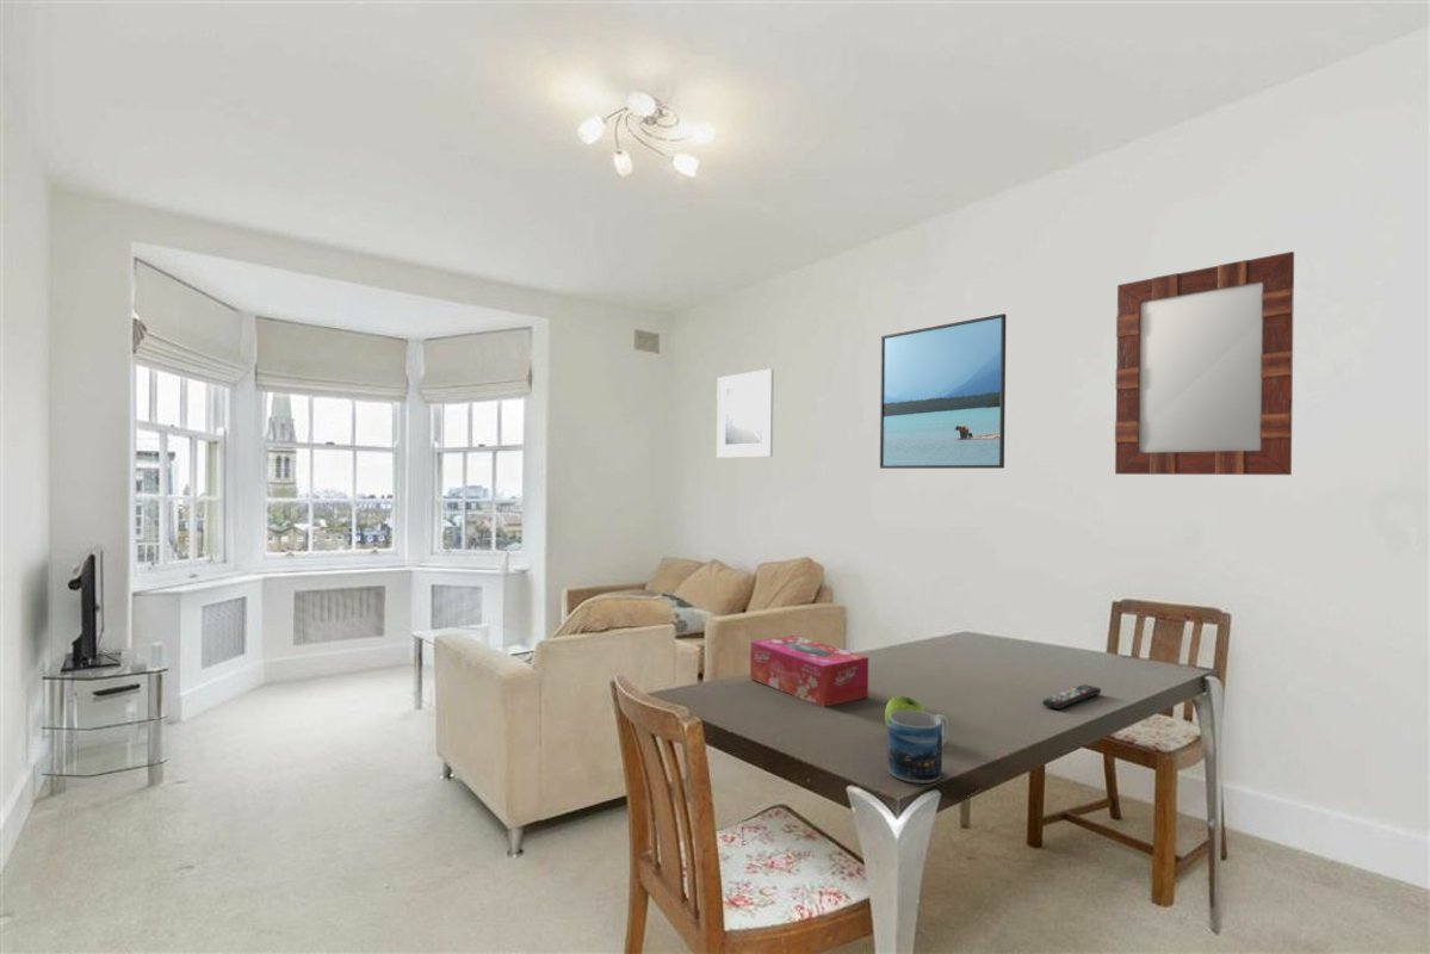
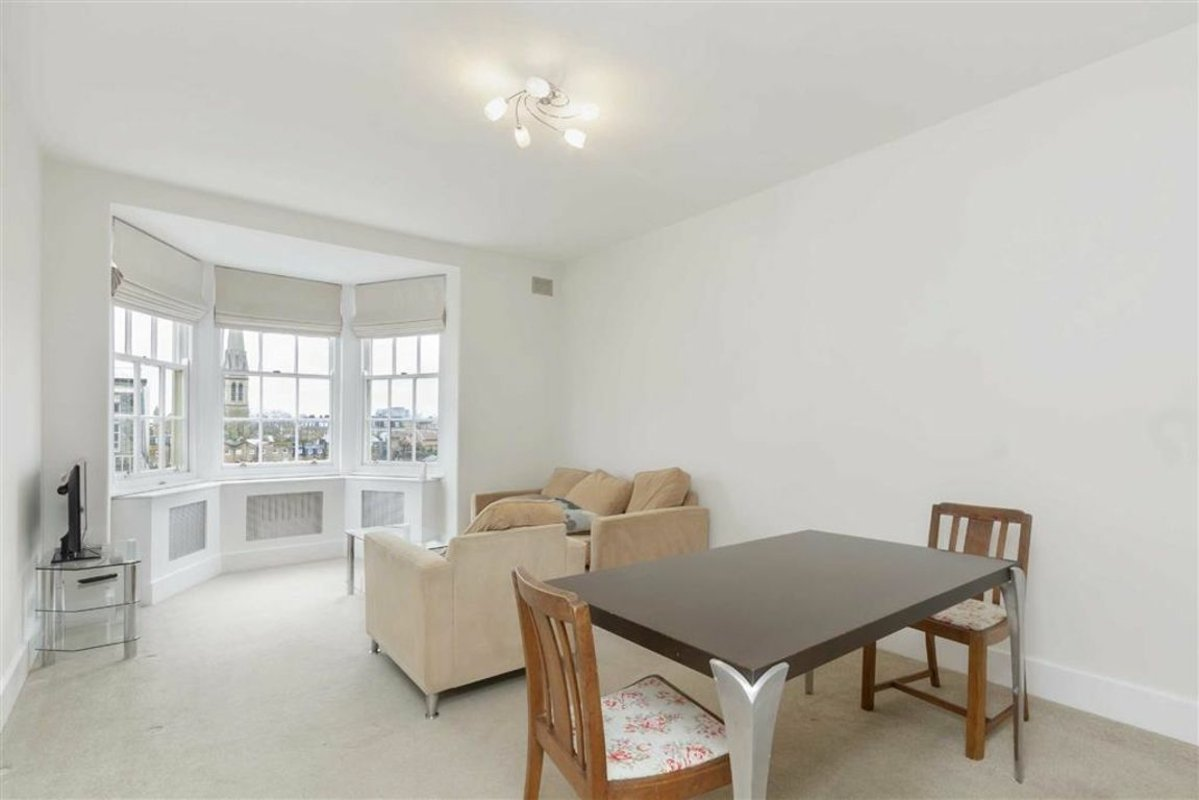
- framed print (937, 397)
- home mirror (1196, 372)
- remote control (1072, 696)
- tissue box (806, 668)
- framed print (743, 415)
- mug (922, 743)
- fruit (904, 710)
